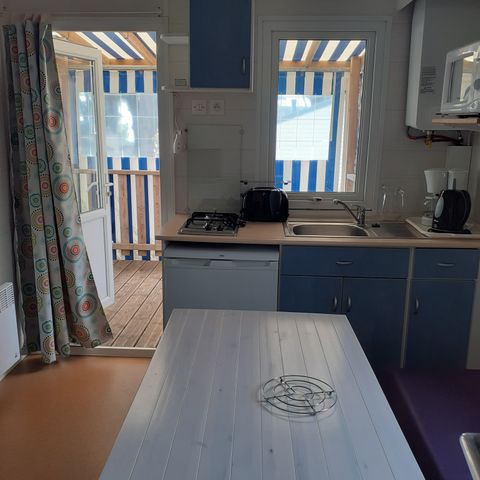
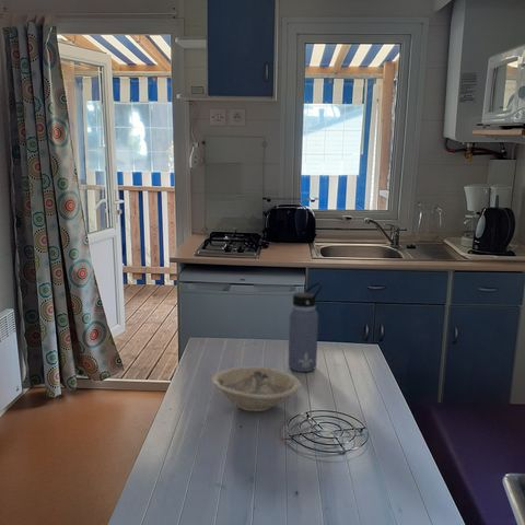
+ bowl (255, 390)
+ water bottle (304, 325)
